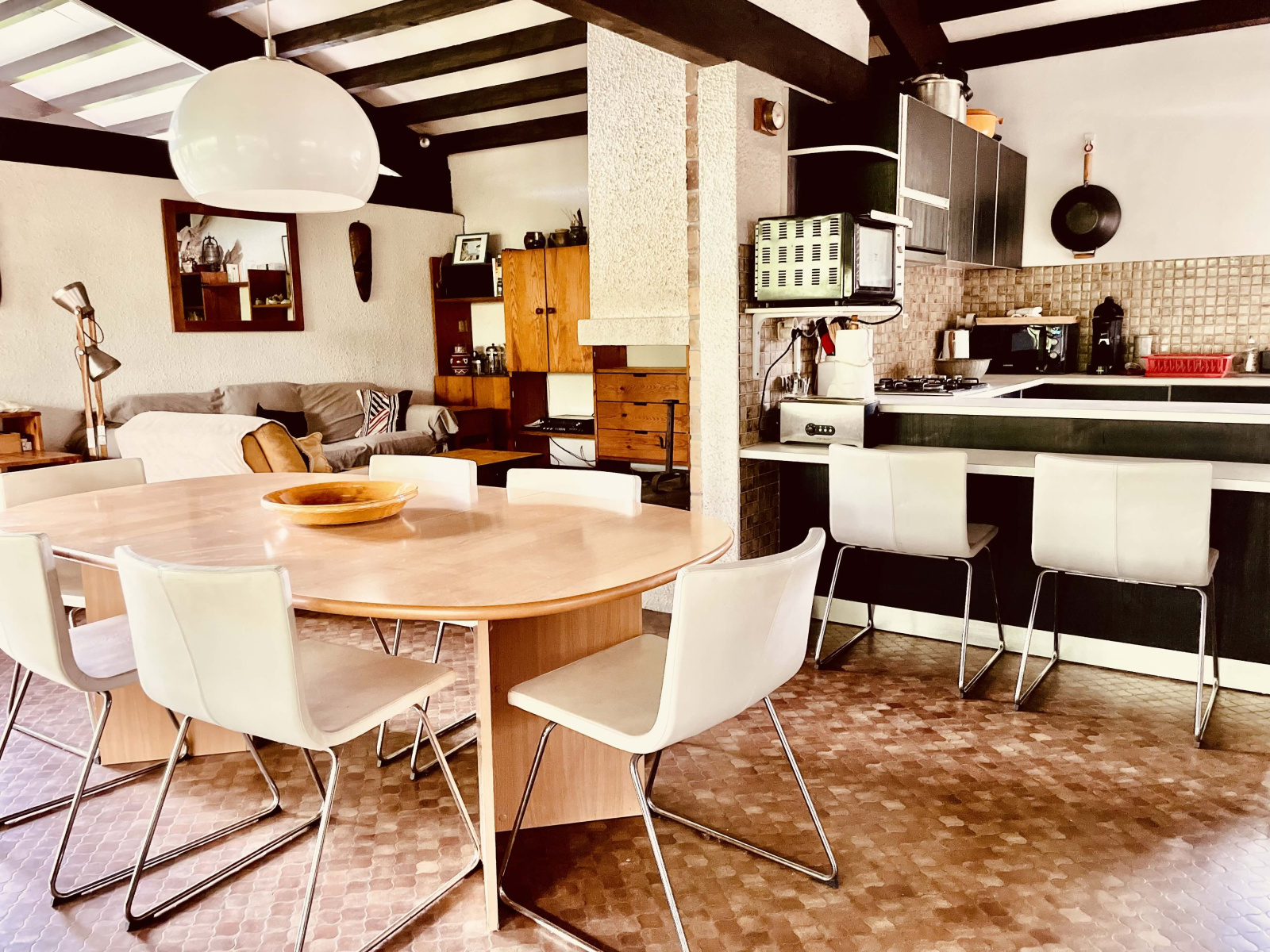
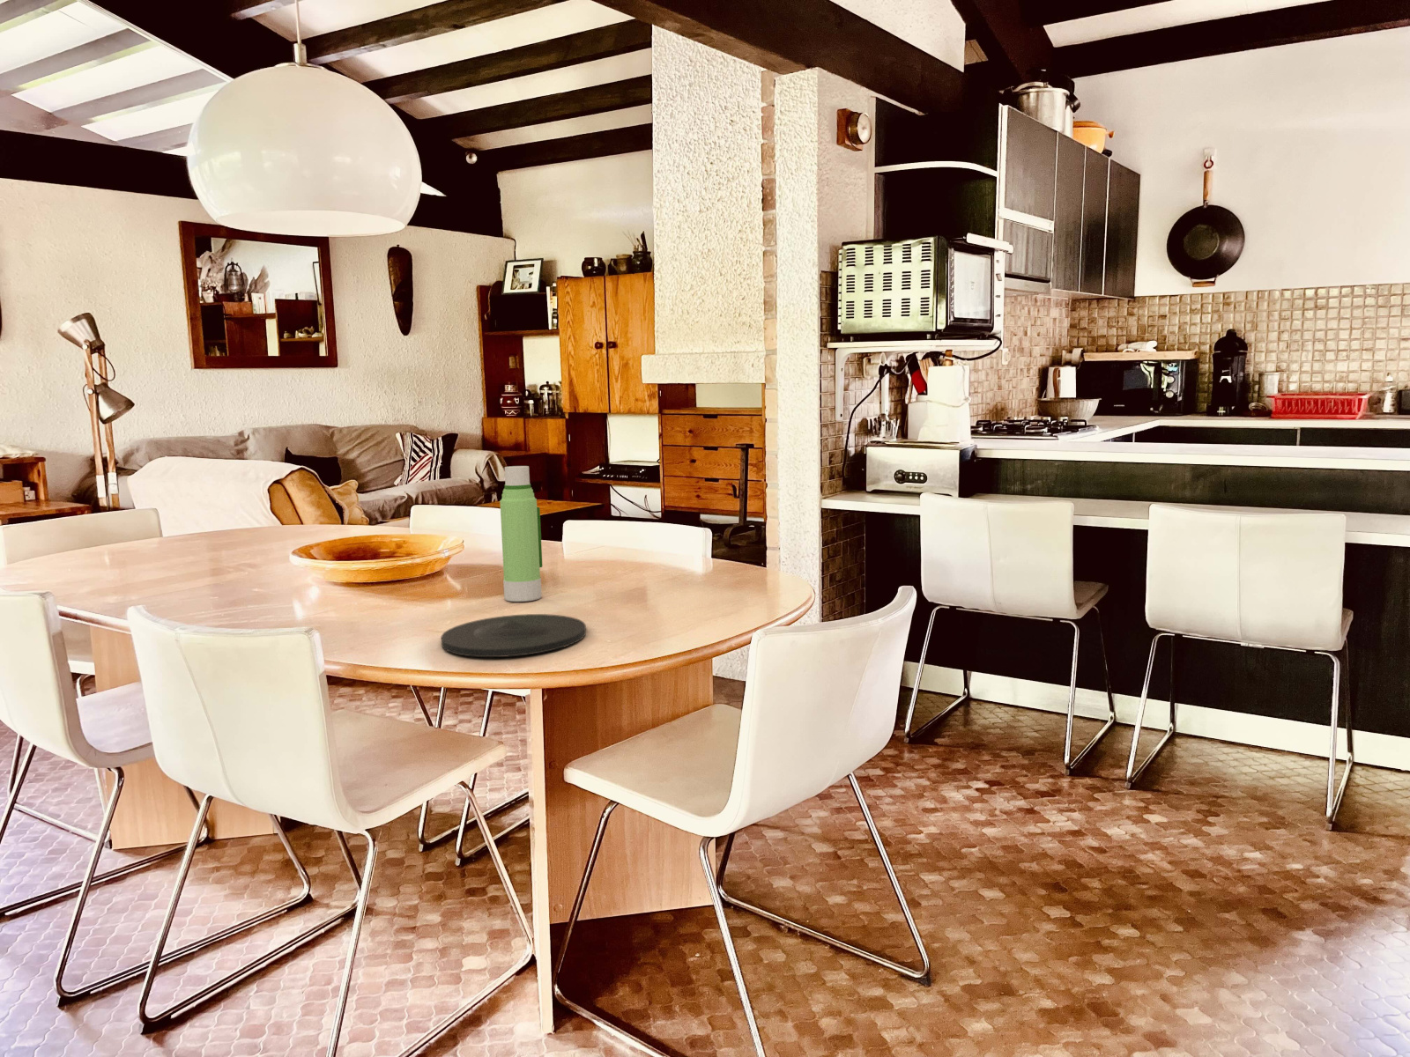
+ plate (514, 628)
+ water bottle (521, 533)
